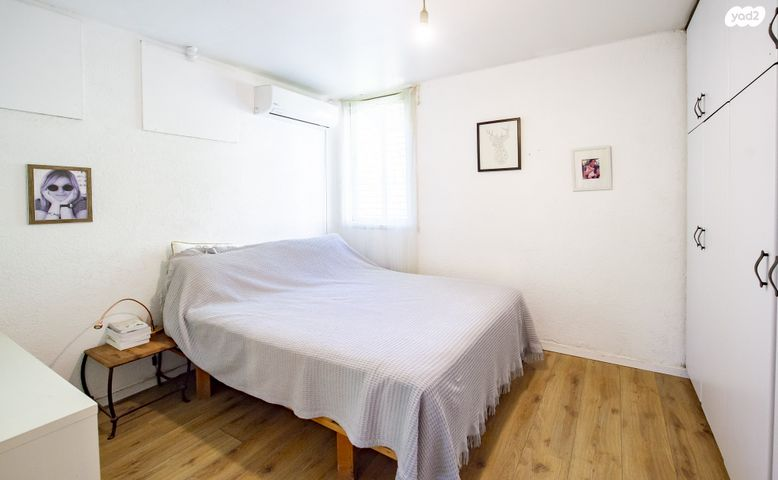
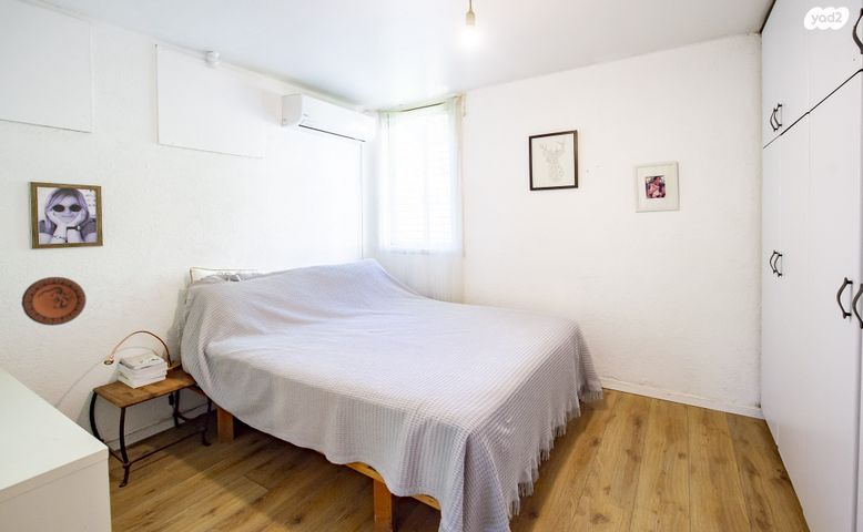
+ decorative plate (54, 300)
